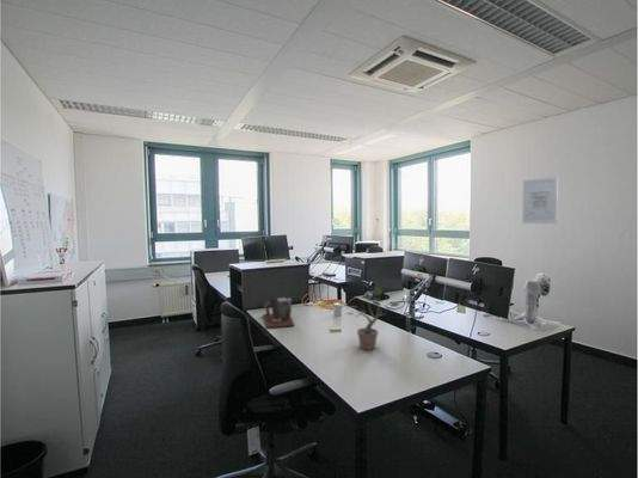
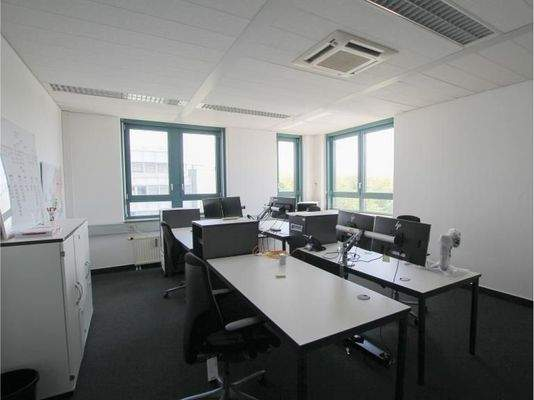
- desk organizer (277, 306)
- potted plant (368, 317)
- wall art (539, 201)
